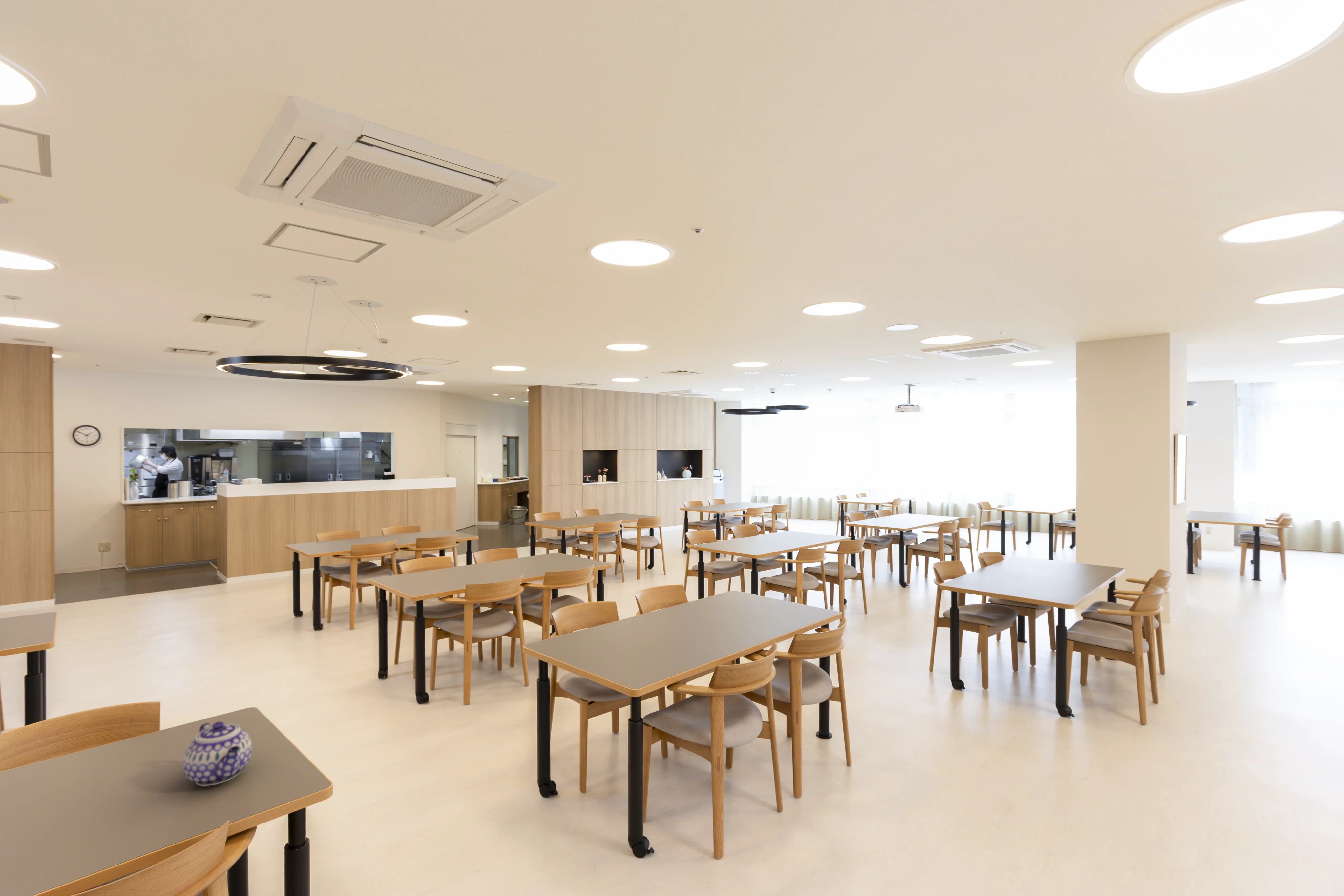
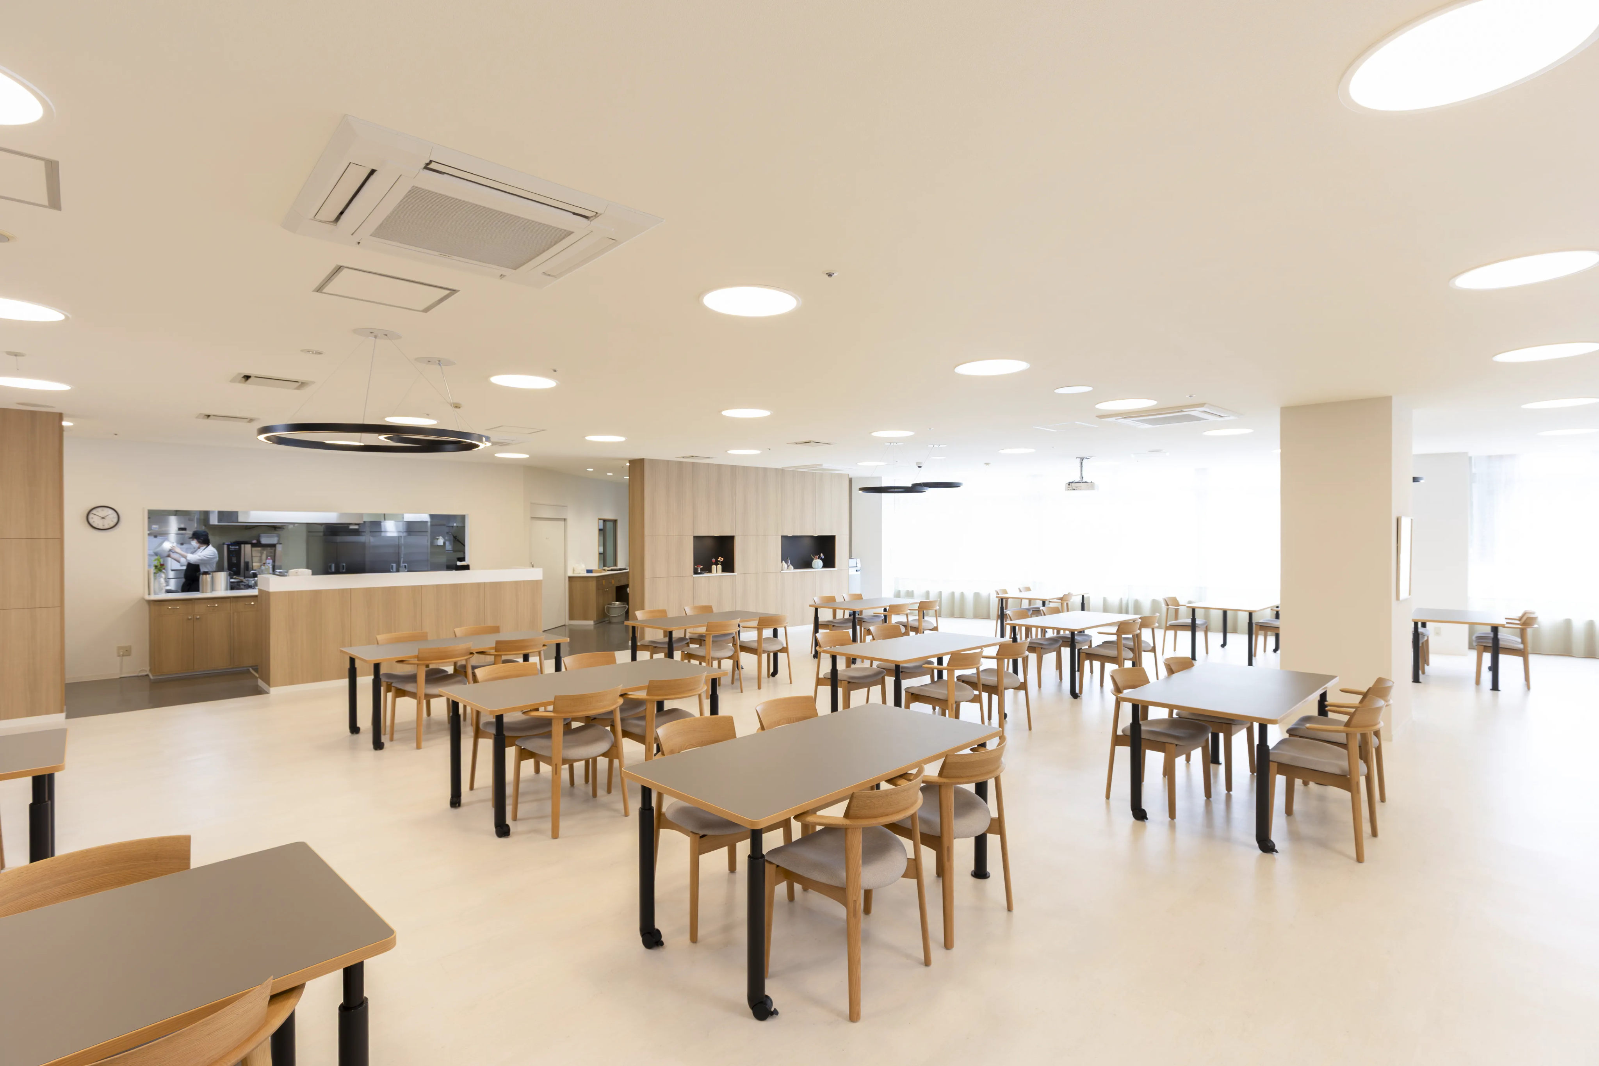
- teapot (218, 749)
